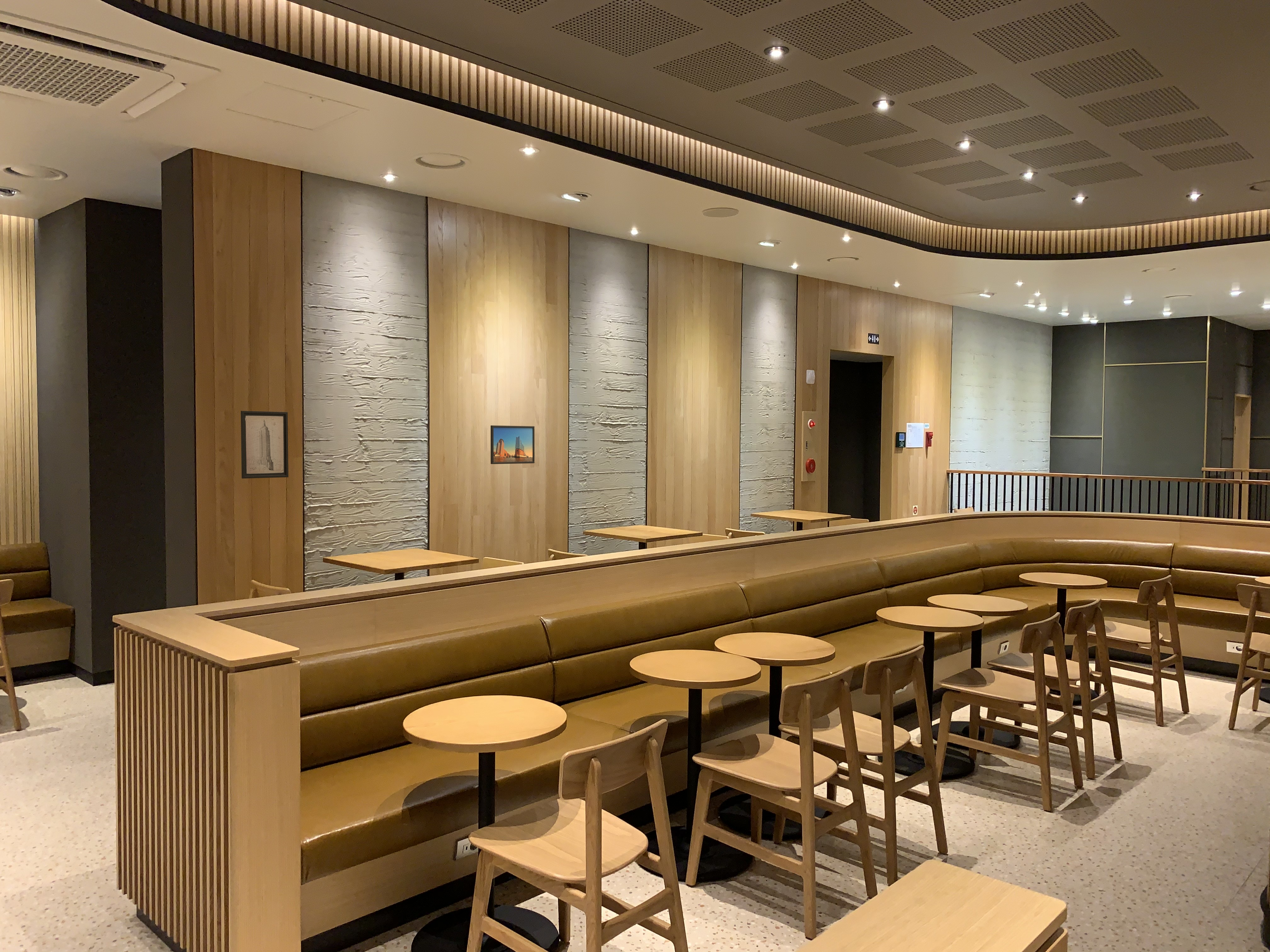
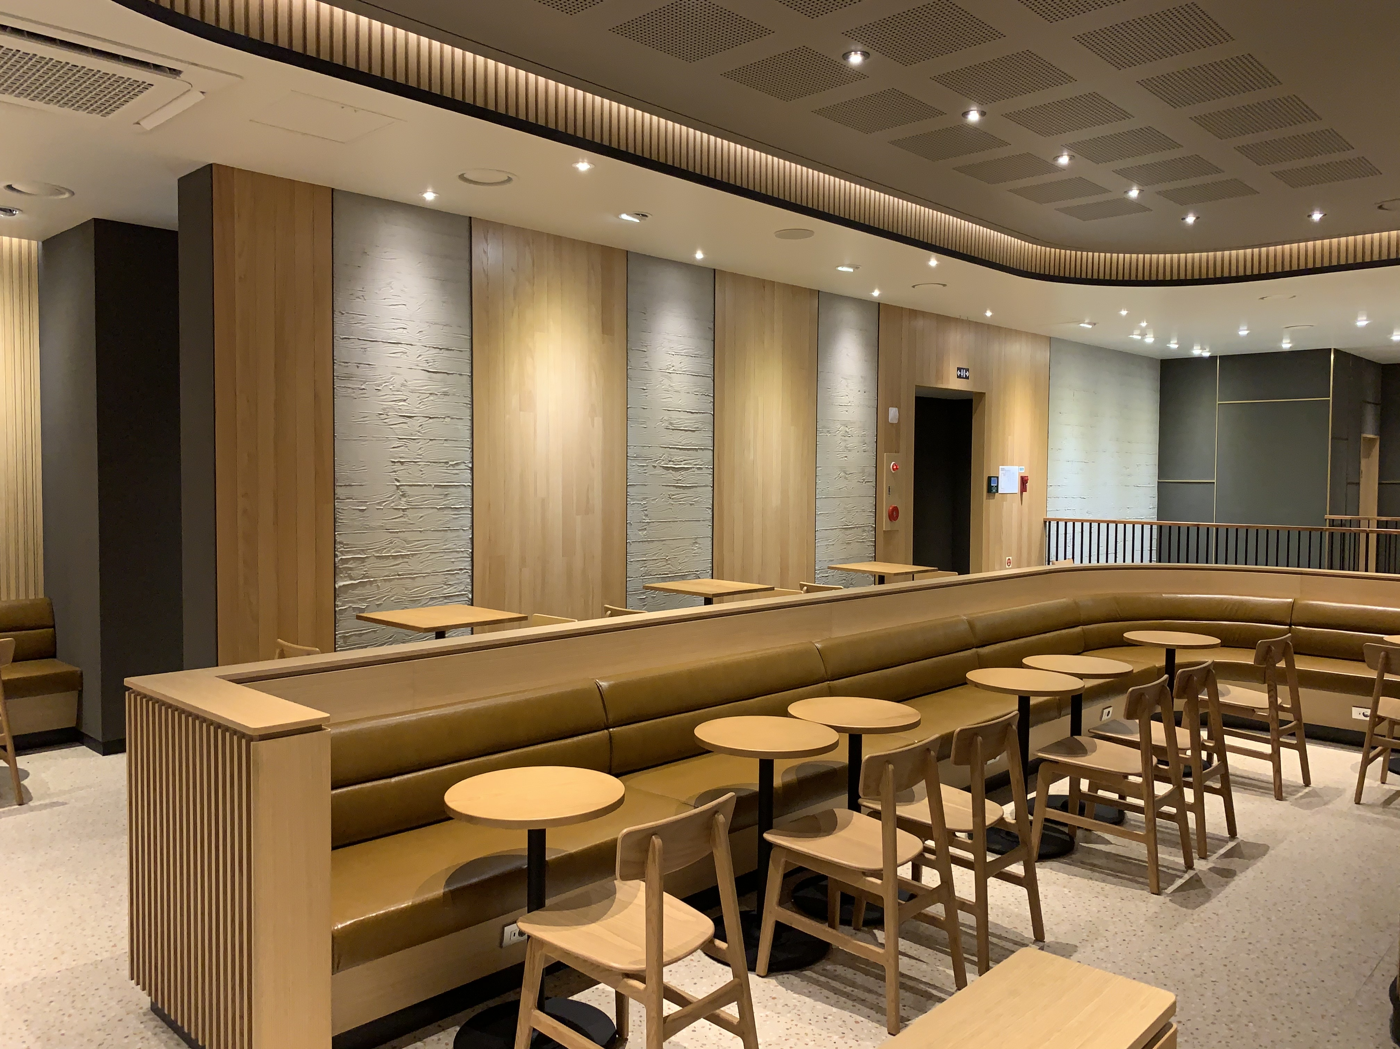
- wall art (265, 445)
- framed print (513, 445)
